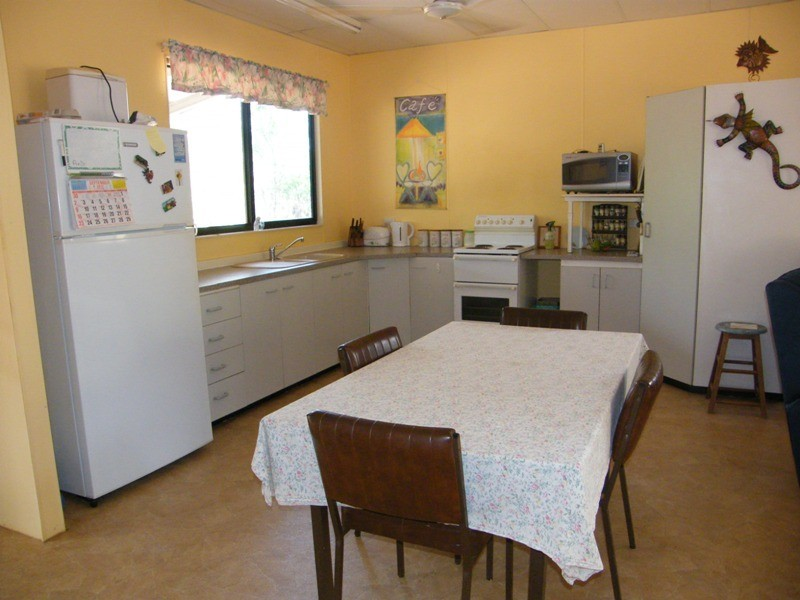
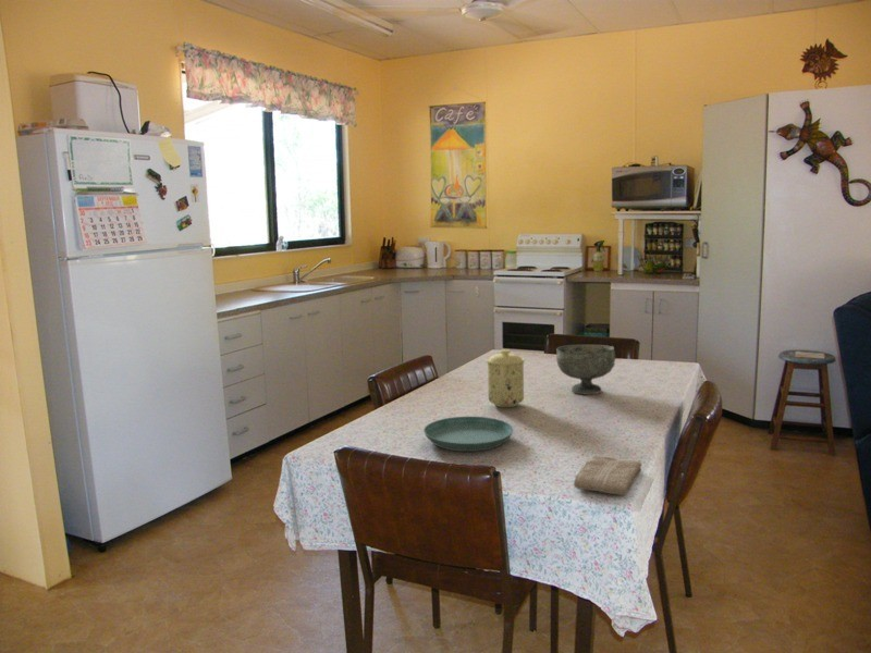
+ bowl (585, 368)
+ mug (505, 378)
+ saucer (468, 434)
+ washcloth (609, 473)
